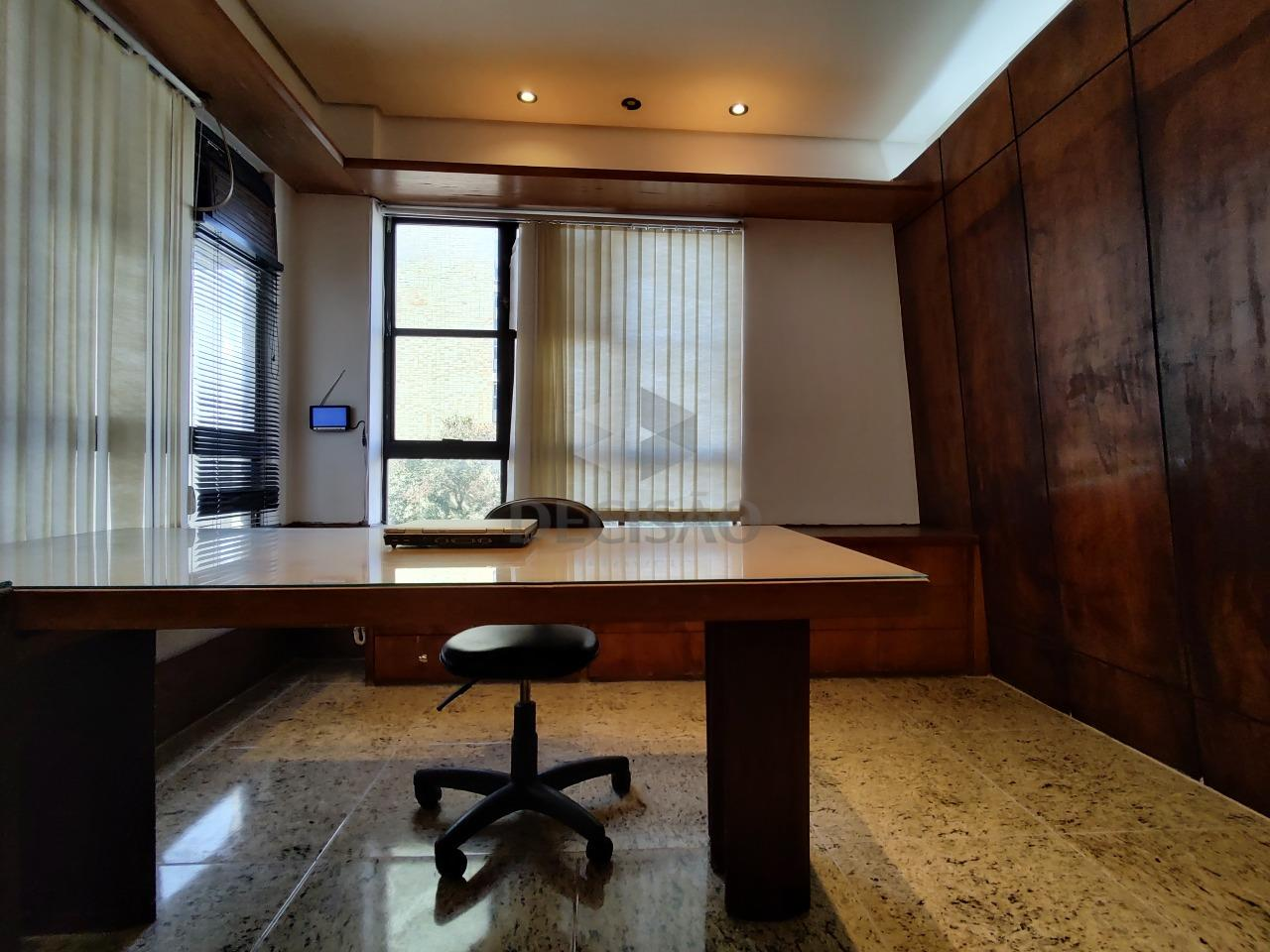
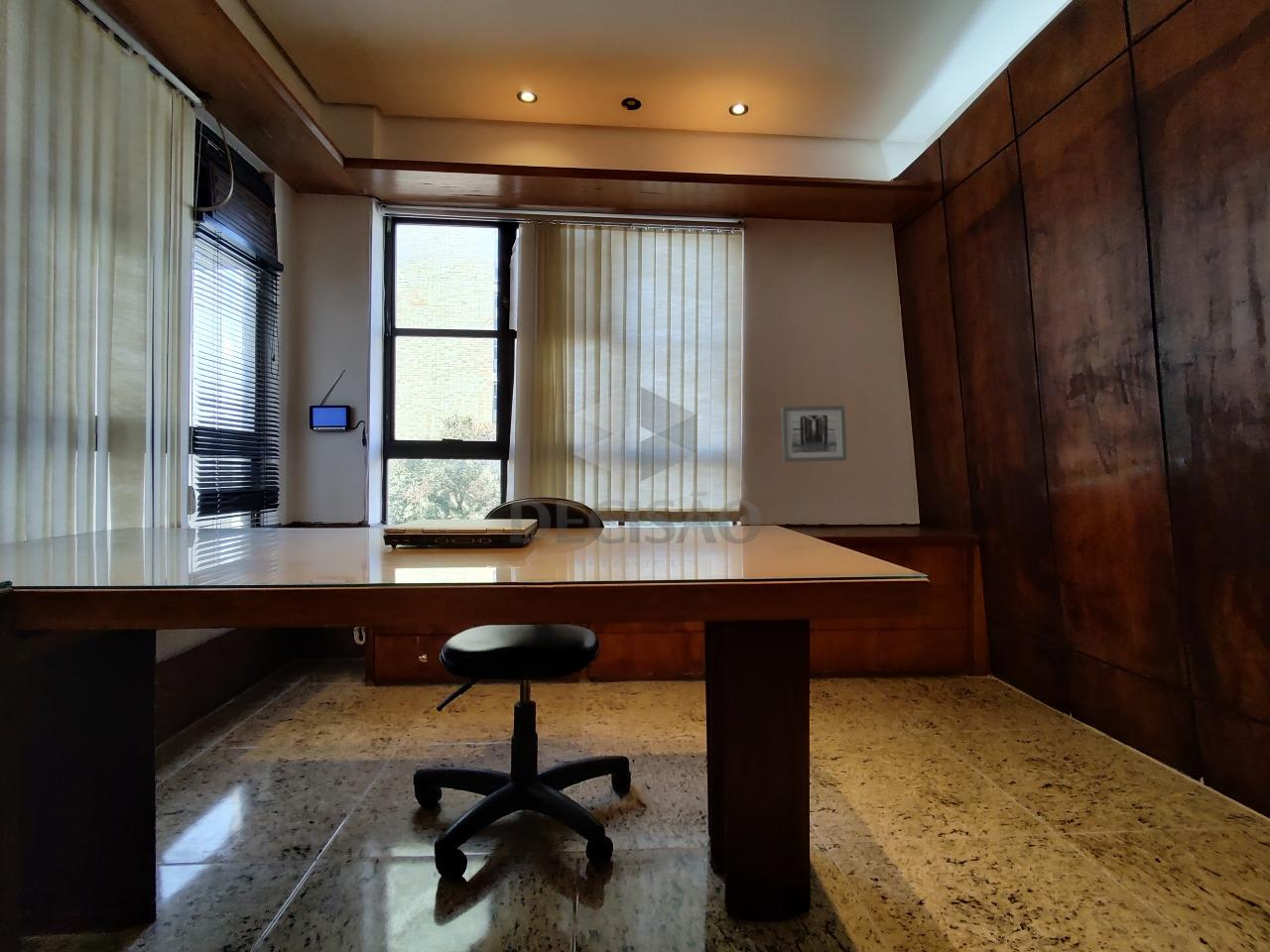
+ wall art (814, 433)
